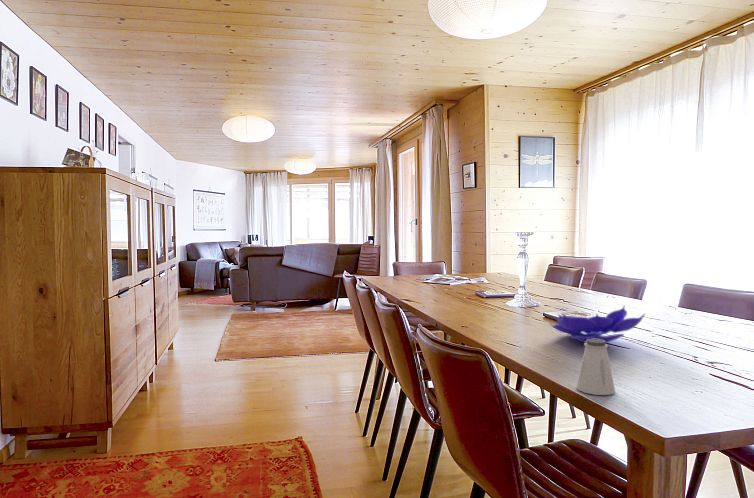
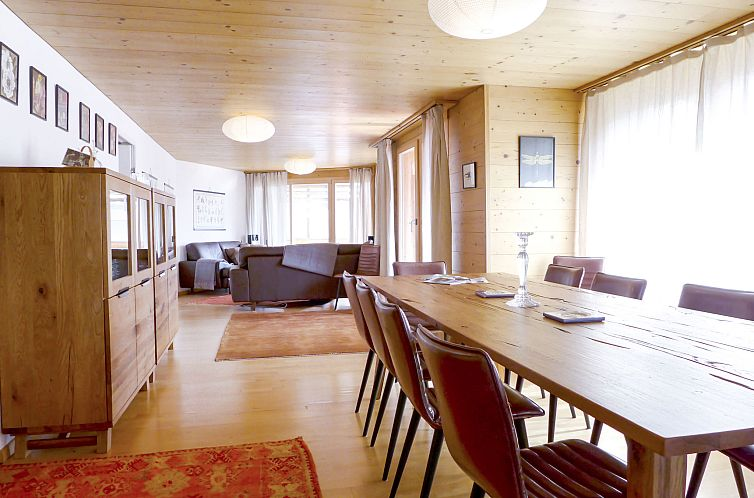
- saltshaker (595, 365)
- decorative bowl (594, 321)
